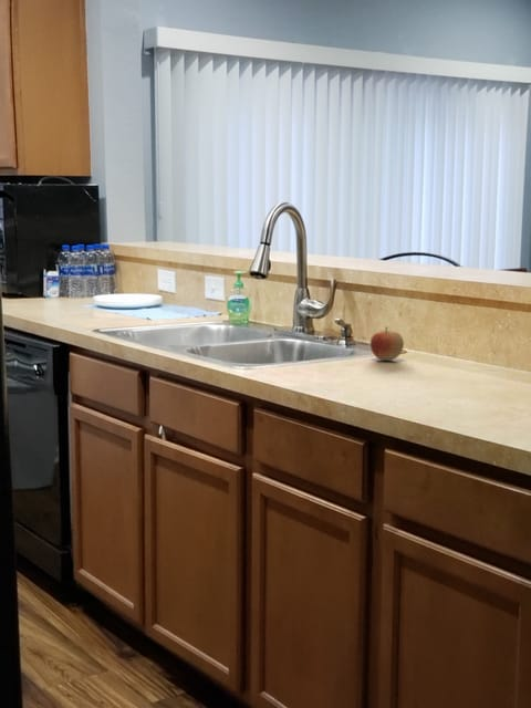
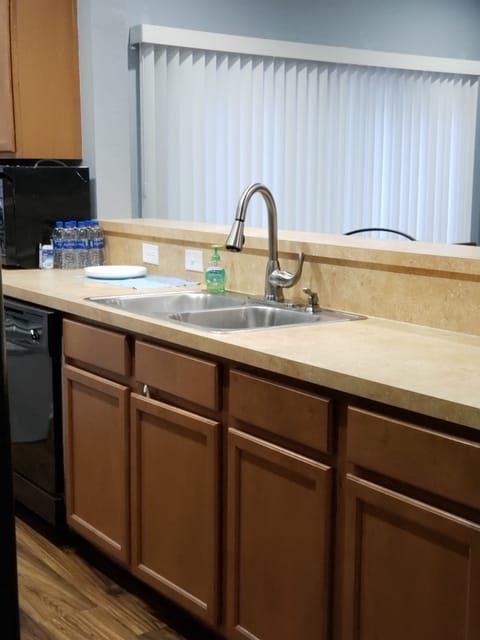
- apple (386, 343)
